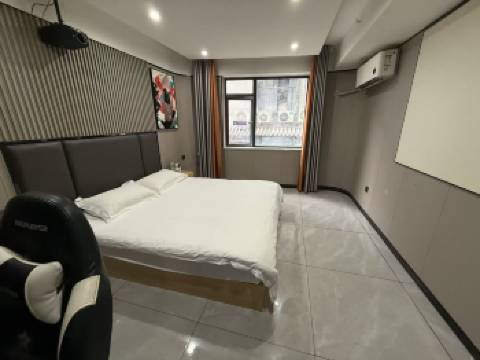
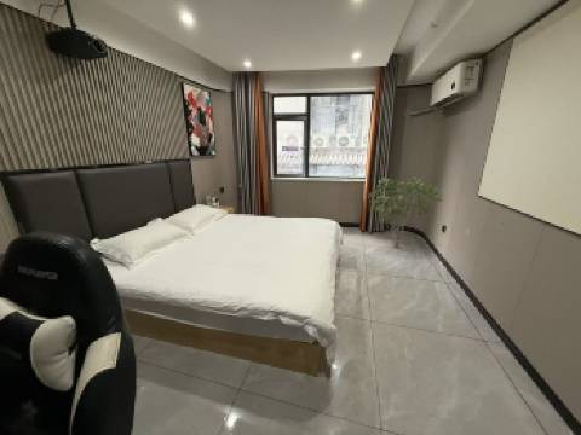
+ shrub (402, 213)
